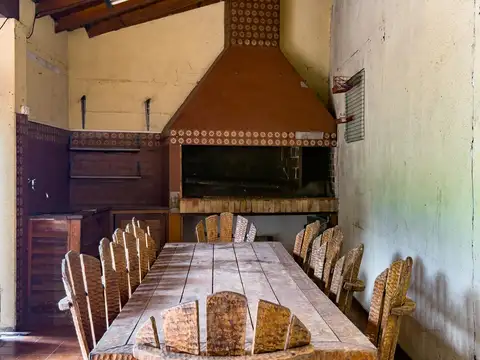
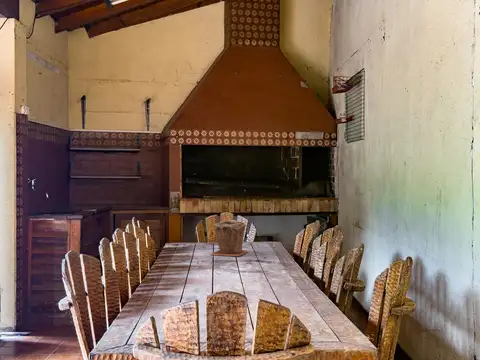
+ plant pot (229, 237)
